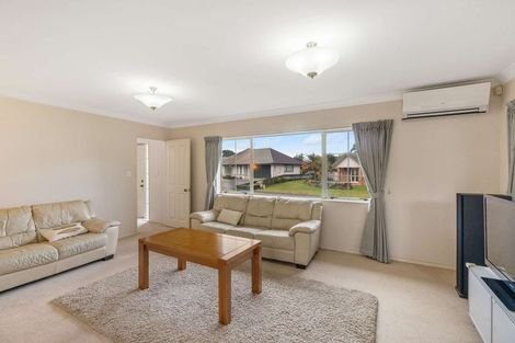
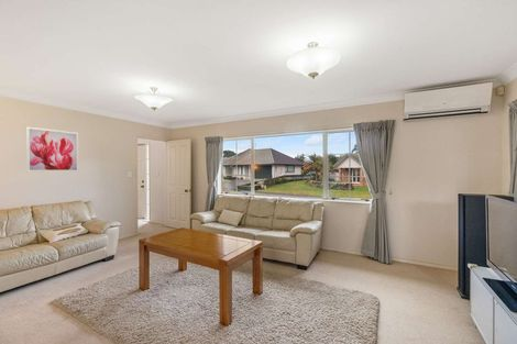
+ wall art (54, 151)
